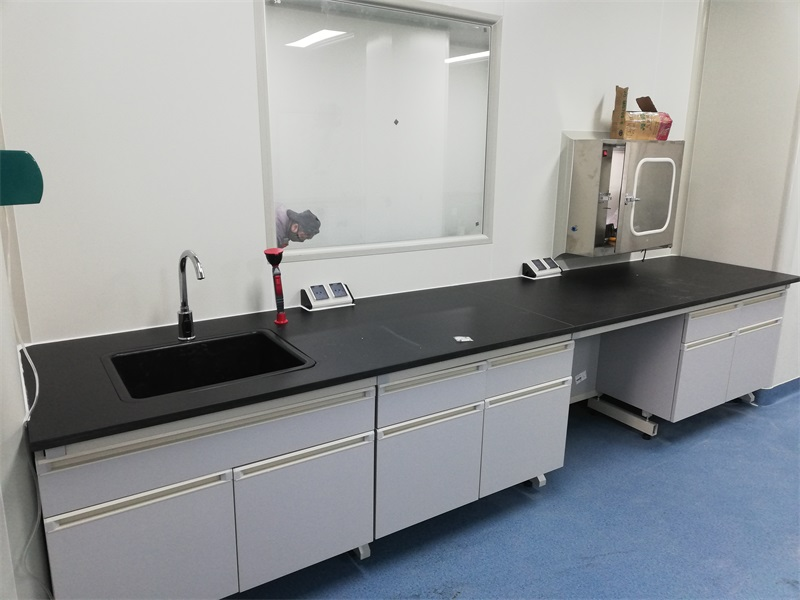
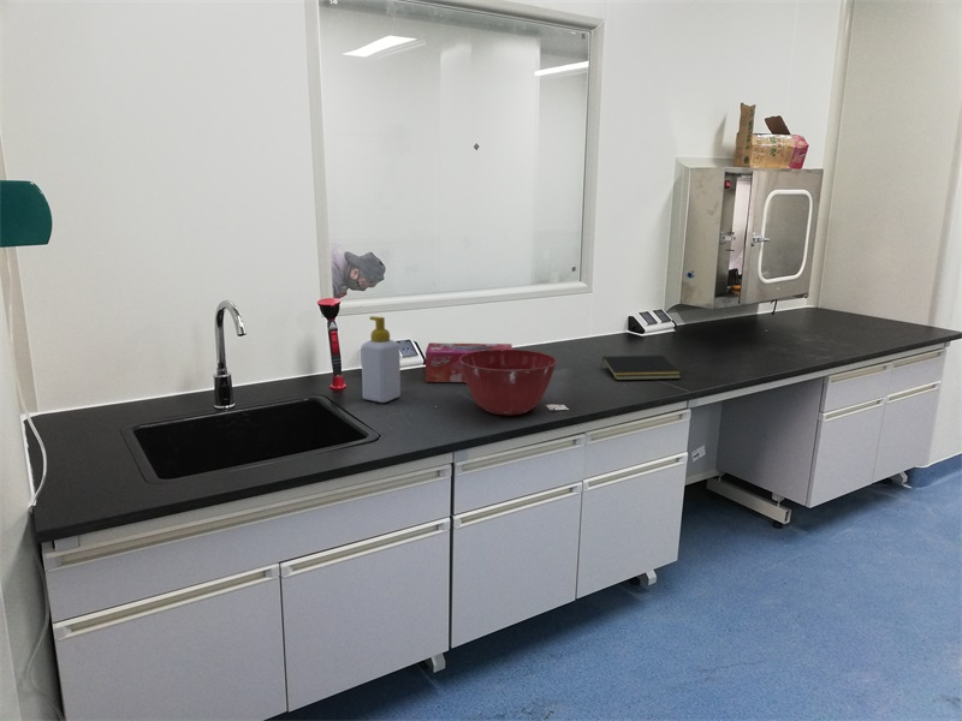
+ soap bottle (380, 358)
+ tissue box (461, 364)
+ mixing bowl (506, 383)
+ notepad (640, 367)
